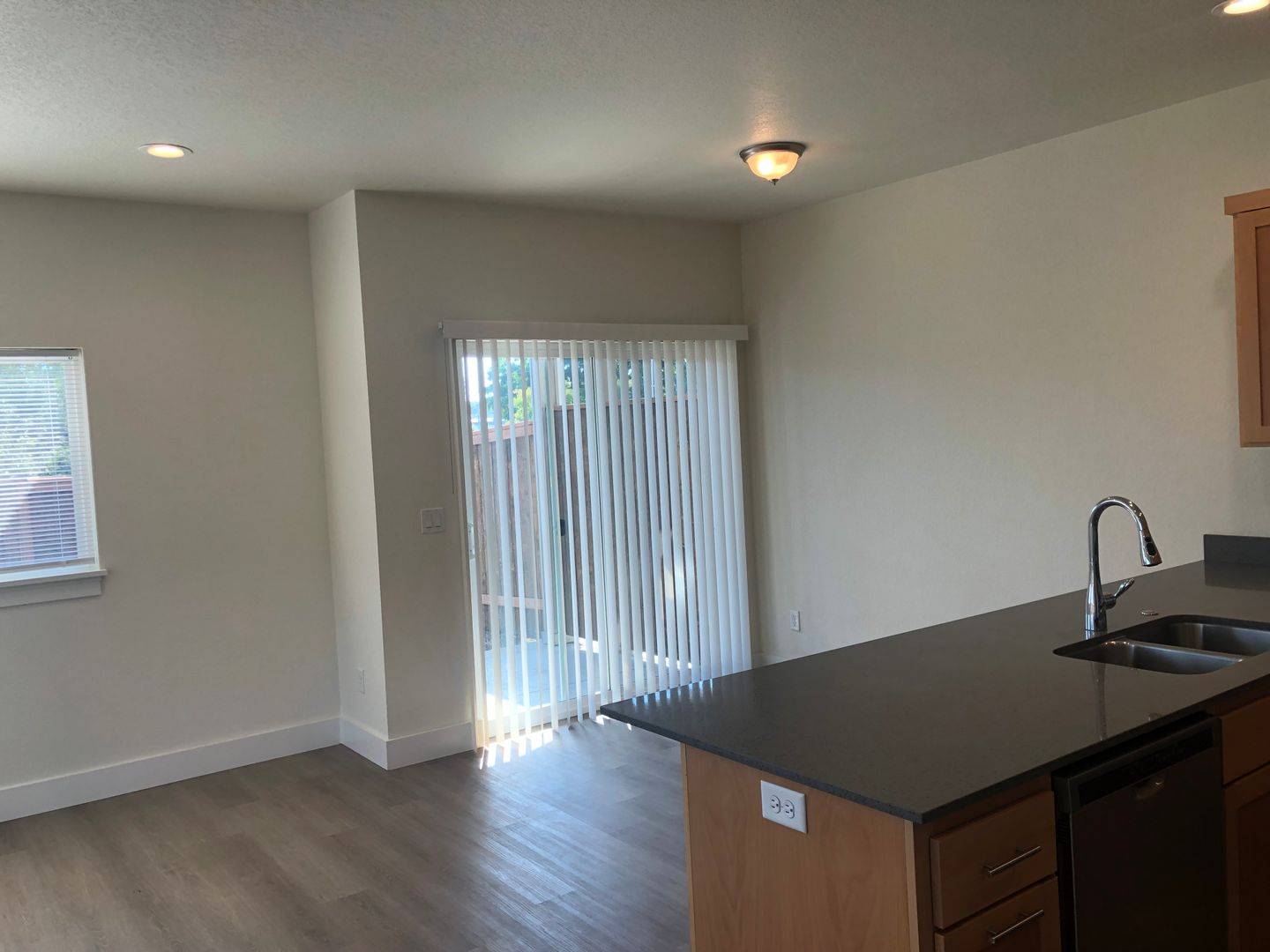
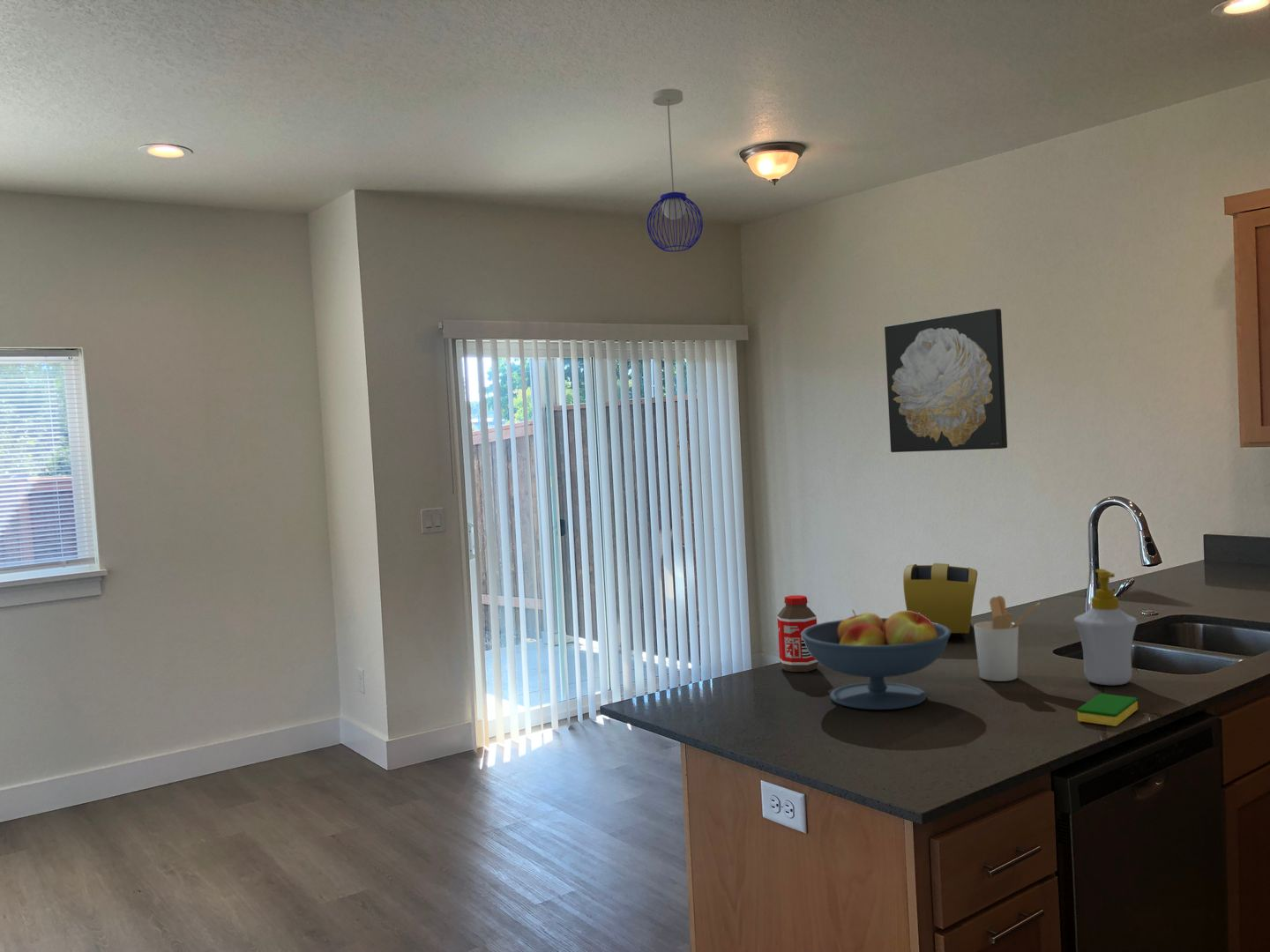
+ toaster (942, 598)
+ soap bottle (1105, 626)
+ dish sponge (1108, 709)
+ pendant light (671, 171)
+ wall art (943, 384)
+ bottle (797, 632)
+ utensil holder (1008, 638)
+ fruit bowl (875, 652)
